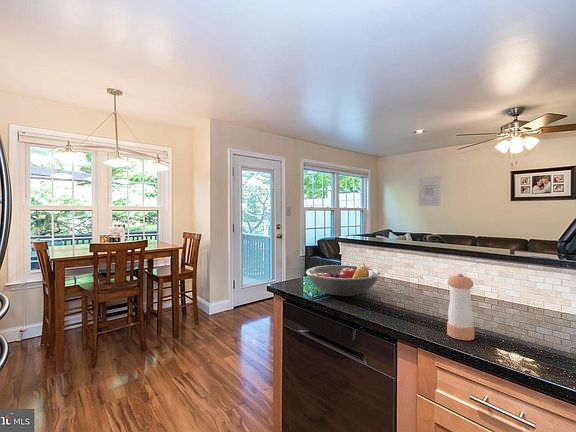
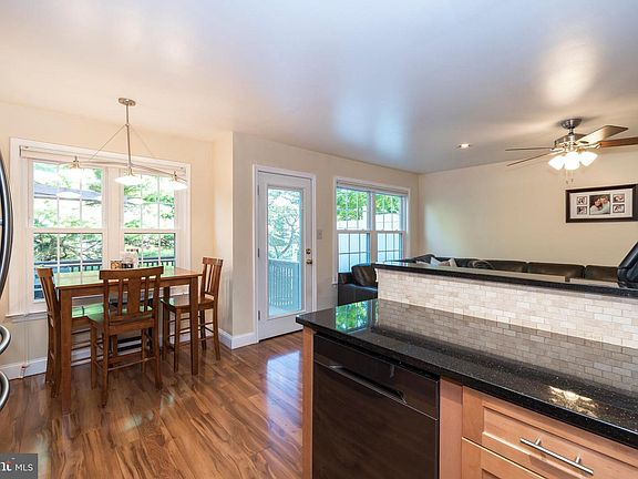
- wall art (429, 191)
- fruit bowl (342, 278)
- pepper shaker (460, 304)
